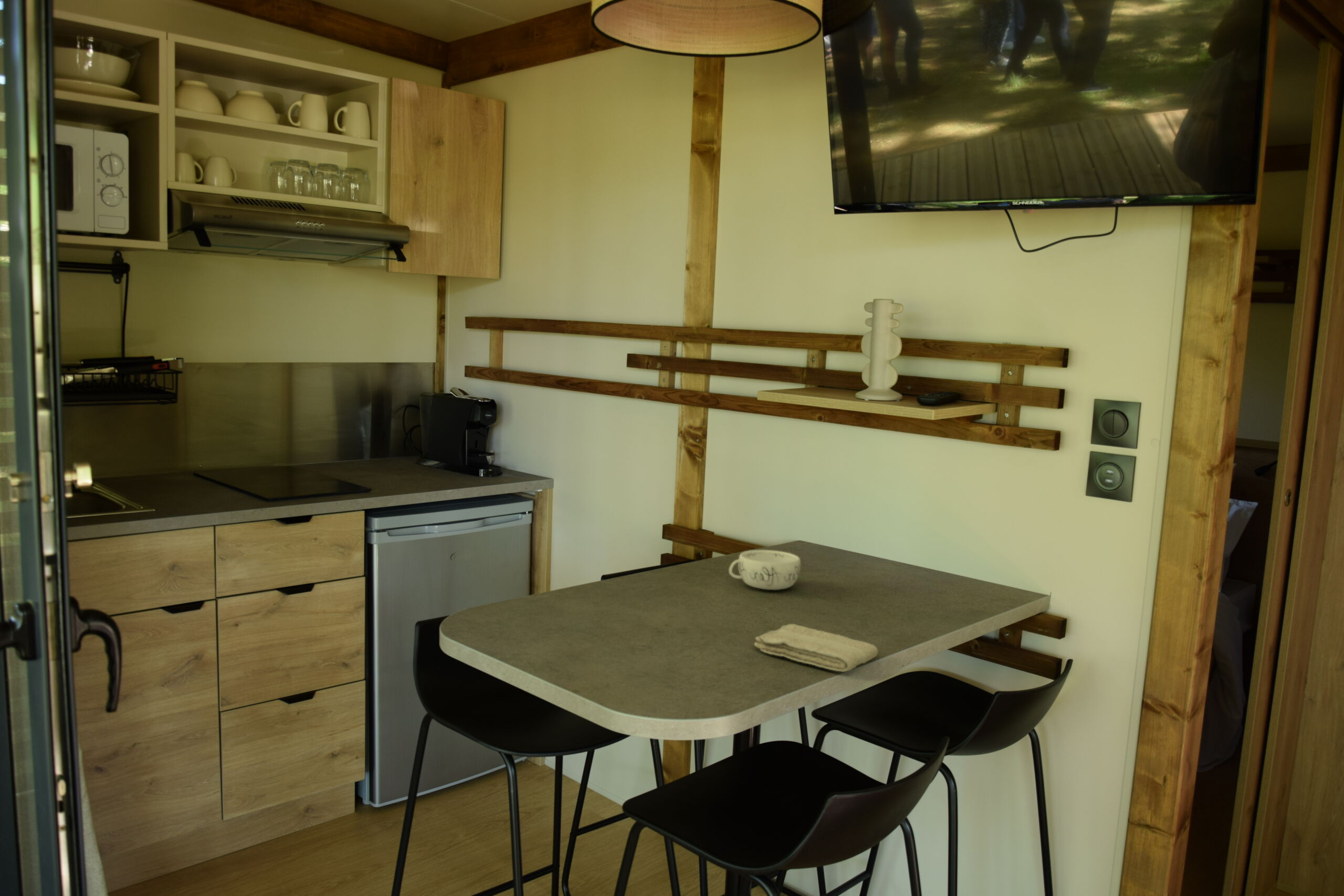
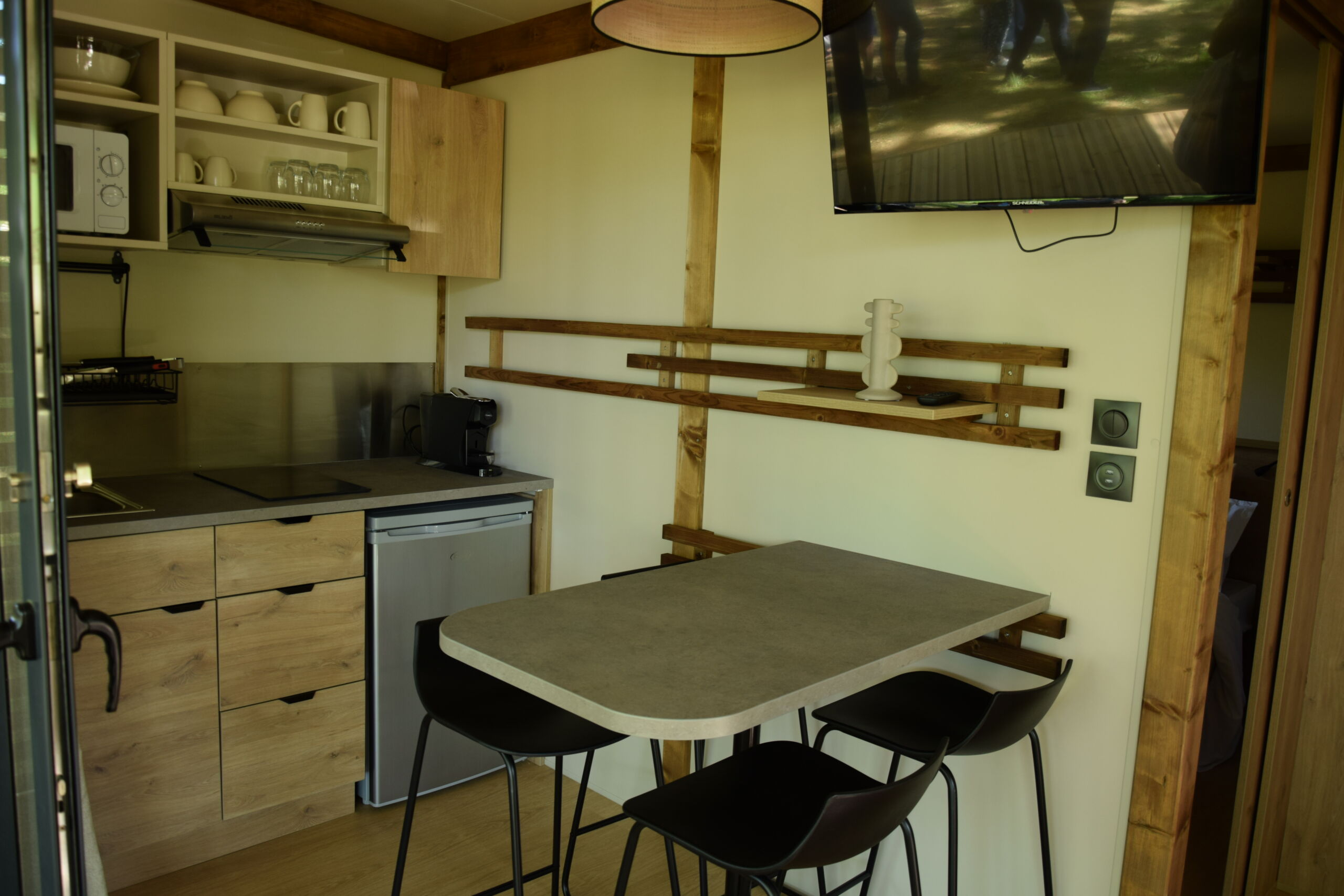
- washcloth (815, 646)
- decorative bowl (764, 571)
